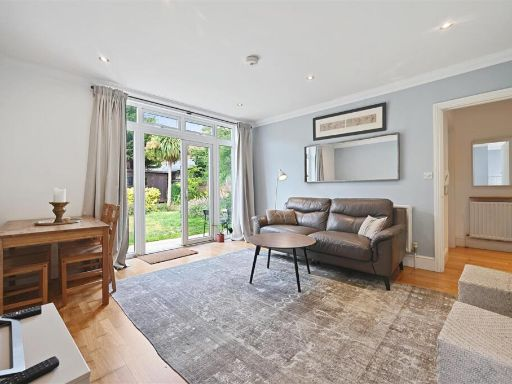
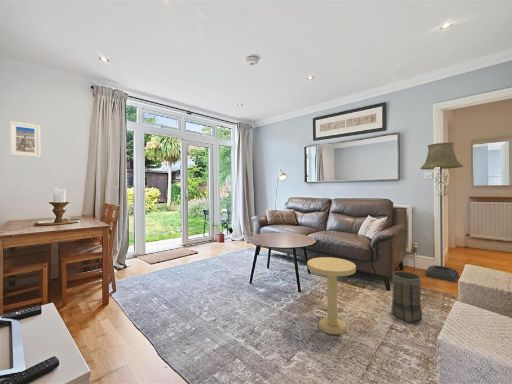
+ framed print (25, 139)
+ side table (331, 295)
+ basket (406, 295)
+ floor lamp (441, 210)
